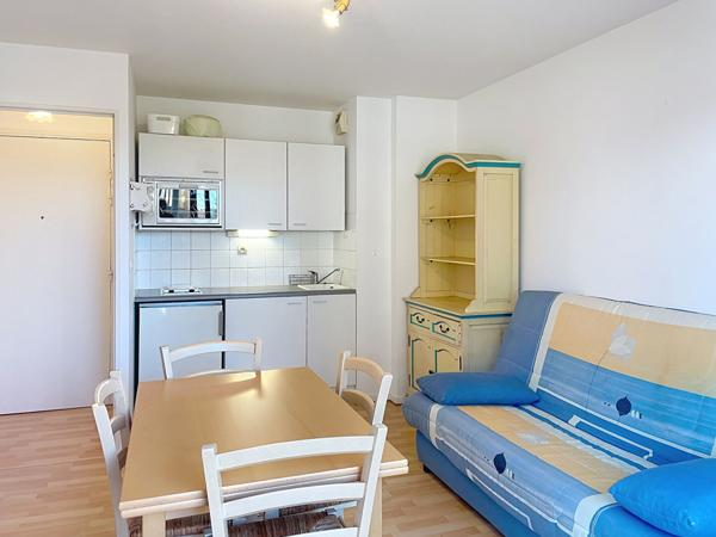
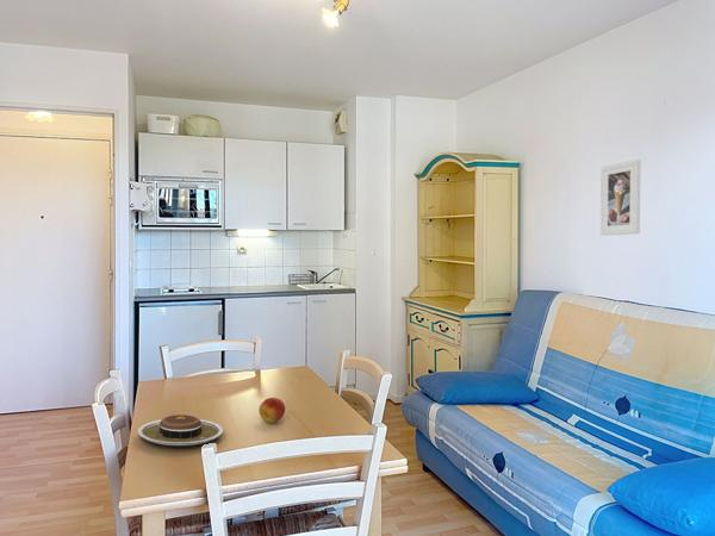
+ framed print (618, 199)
+ fruit (272, 410)
+ plate (180, 428)
